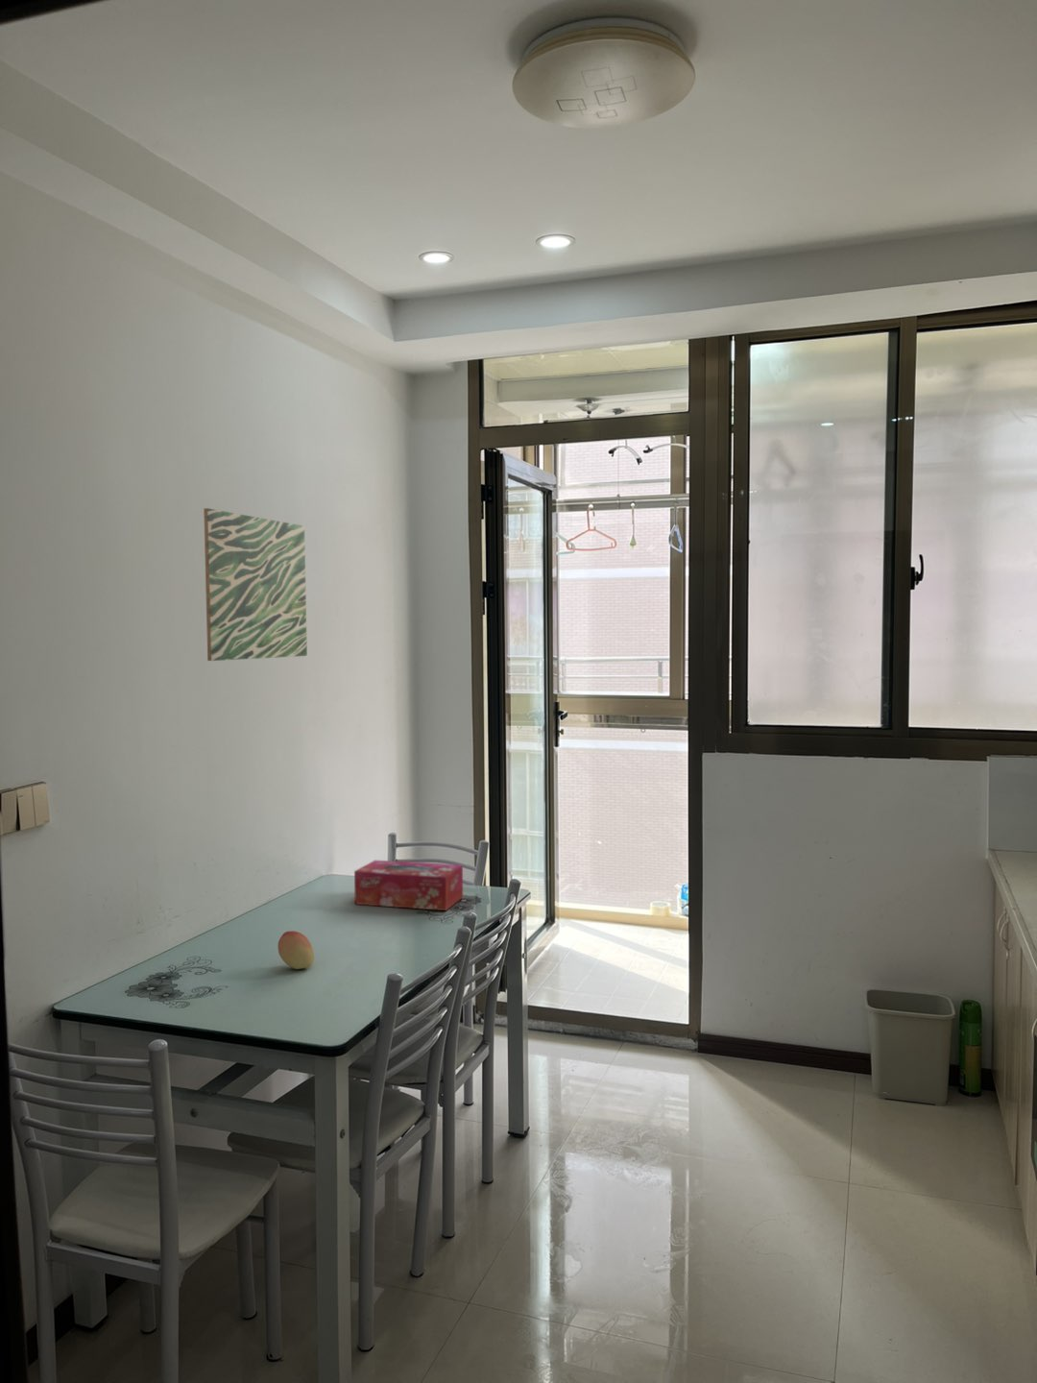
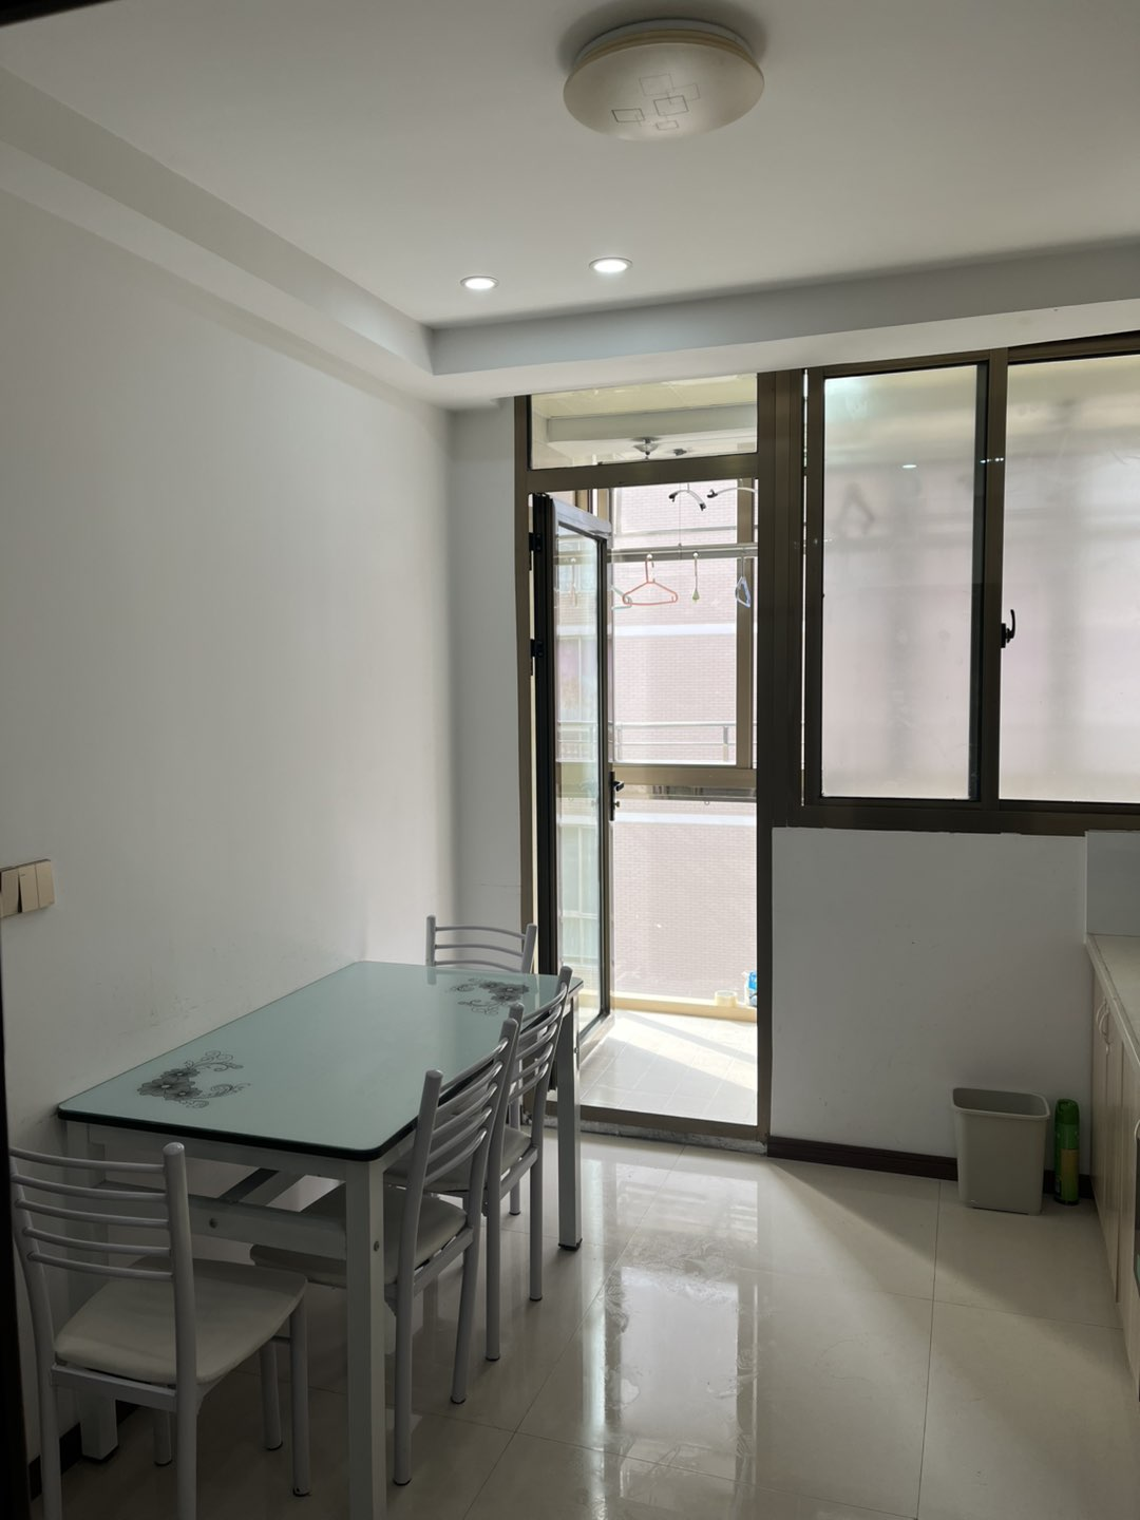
- tissue box (410, 883)
- fruit (295, 948)
- wall art (259, 588)
